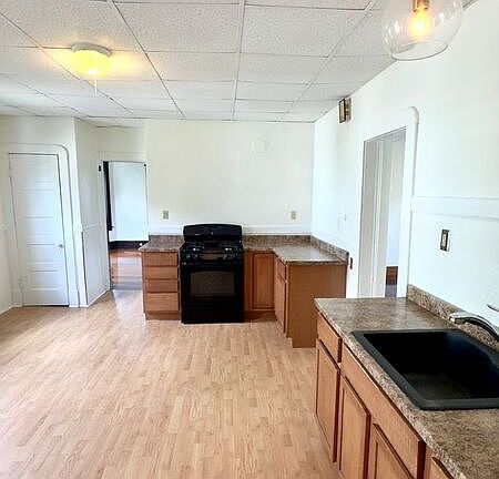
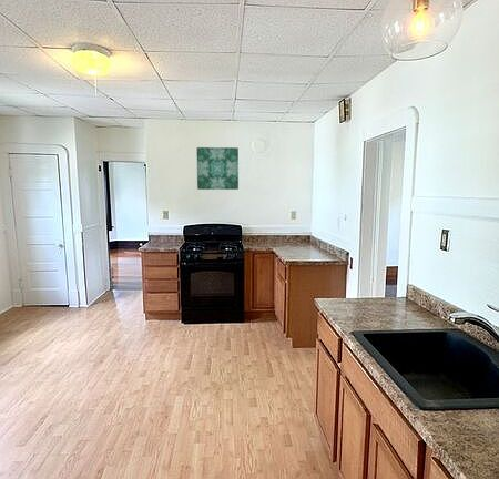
+ wall art (217, 169)
